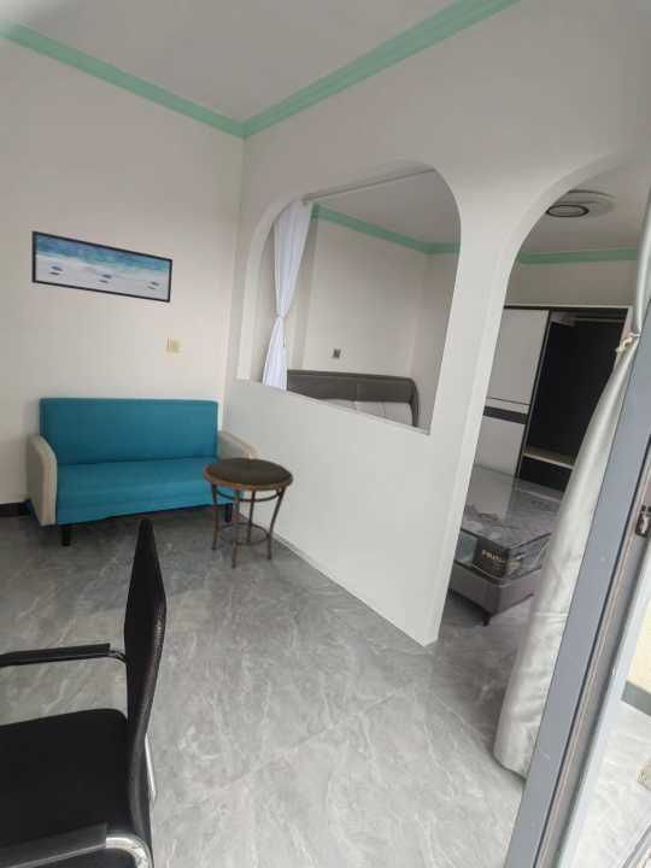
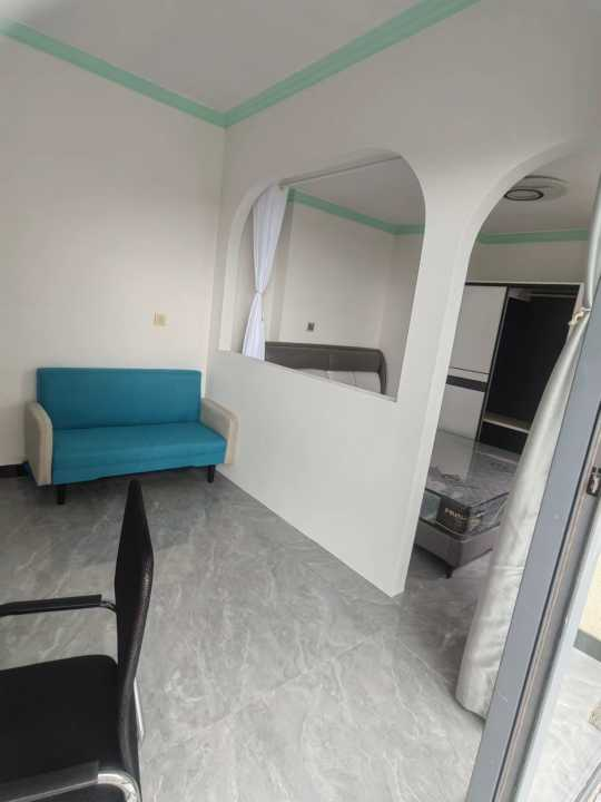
- side table (250, 510)
- wall art (106, 270)
